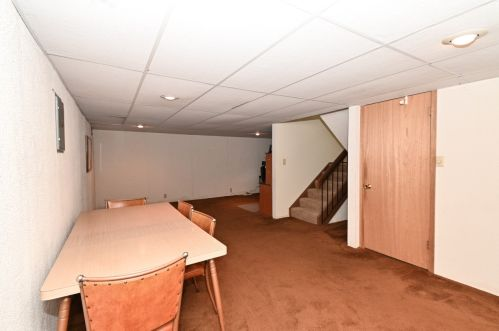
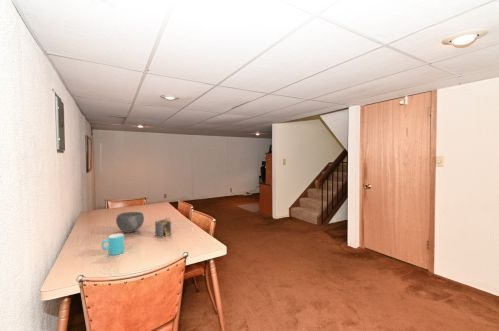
+ bowl (130, 222)
+ cup (113, 244)
+ napkin holder (163, 225)
